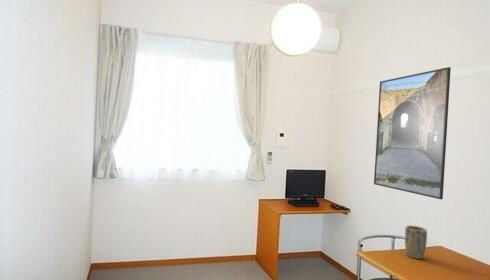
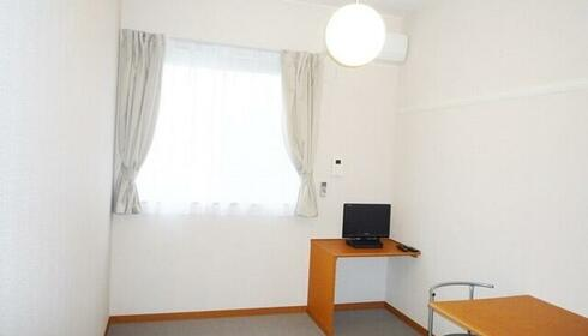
- plant pot (415, 242)
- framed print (407, 133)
